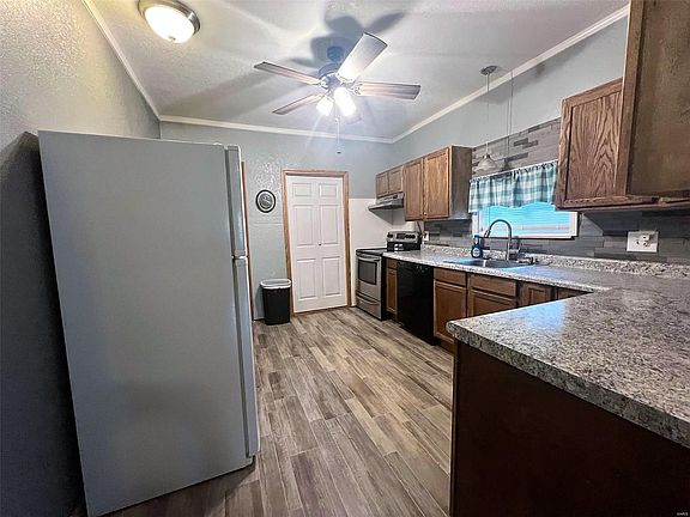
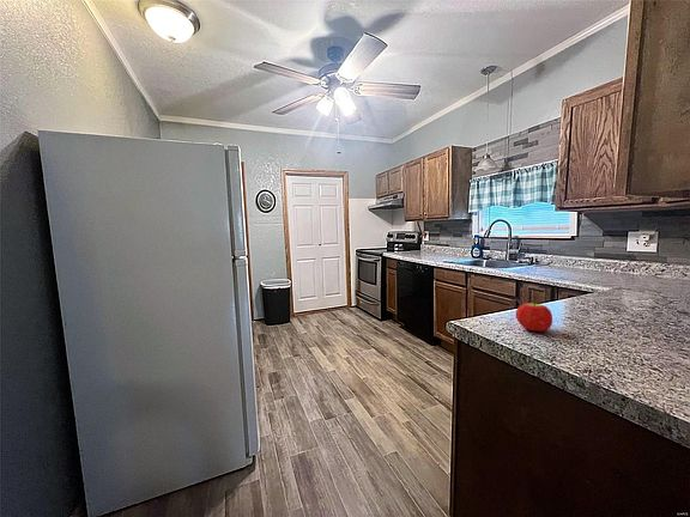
+ fruit (534, 315)
